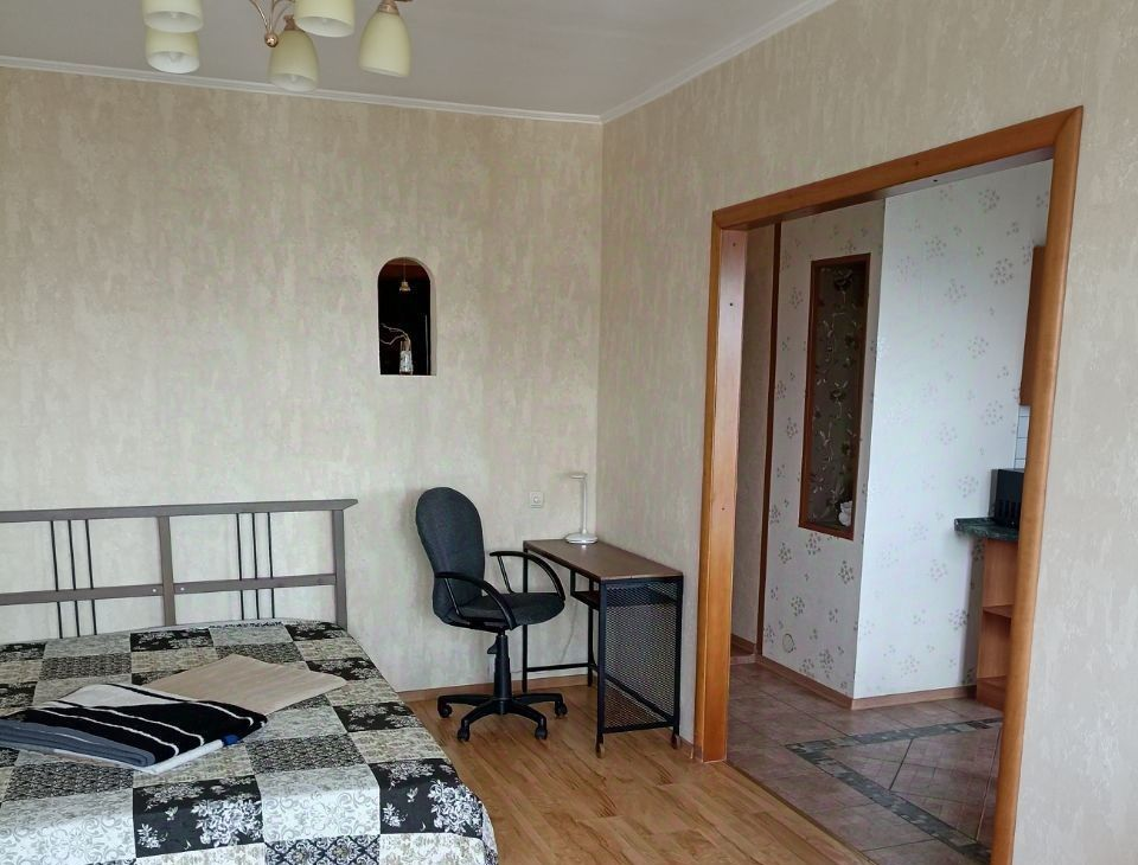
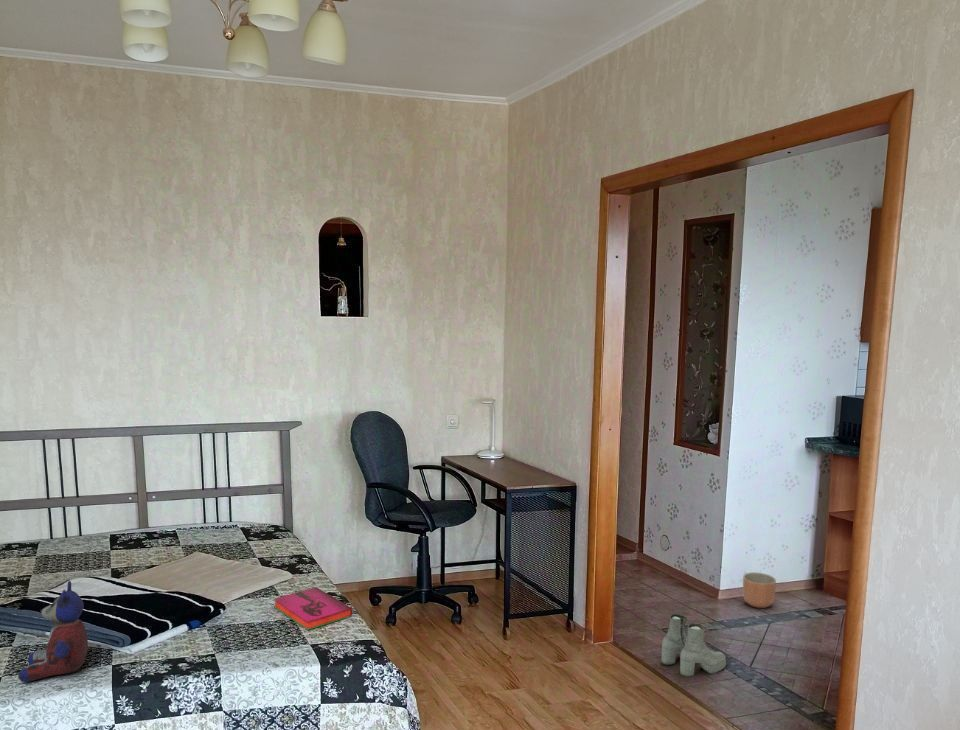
+ hardback book (312, 607)
+ stuffed bear (53, 629)
+ boots (693, 641)
+ planter (758, 591)
